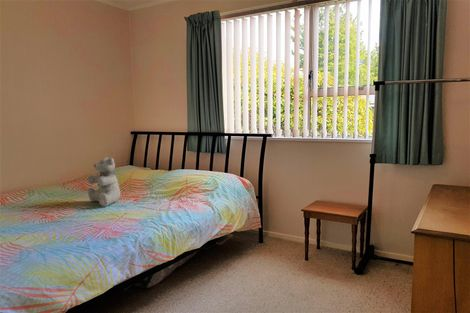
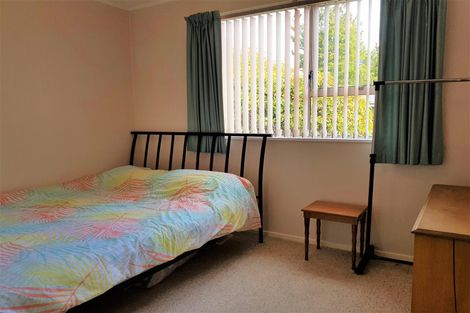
- teddy bear (100, 180)
